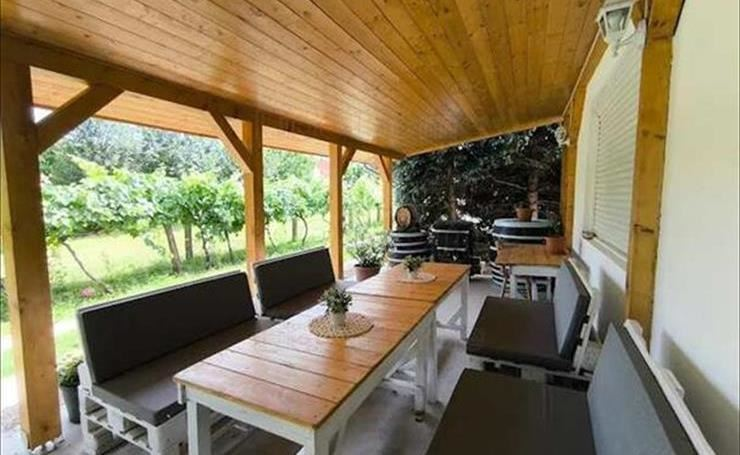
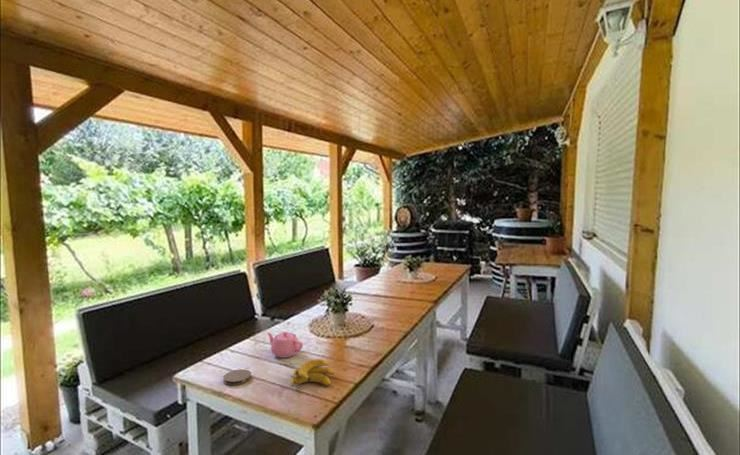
+ teapot (284, 342)
+ coaster (237, 376)
+ banana (312, 374)
